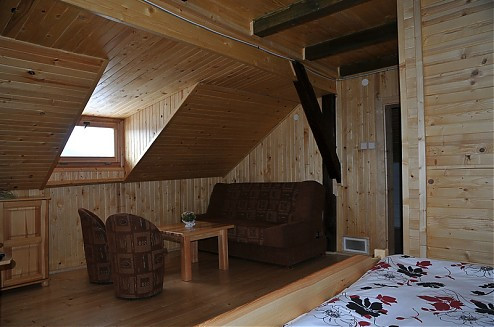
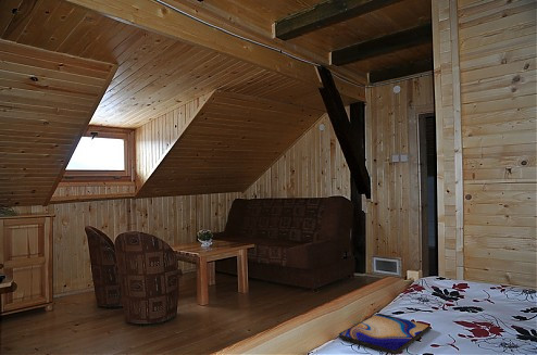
+ tablet (385, 331)
